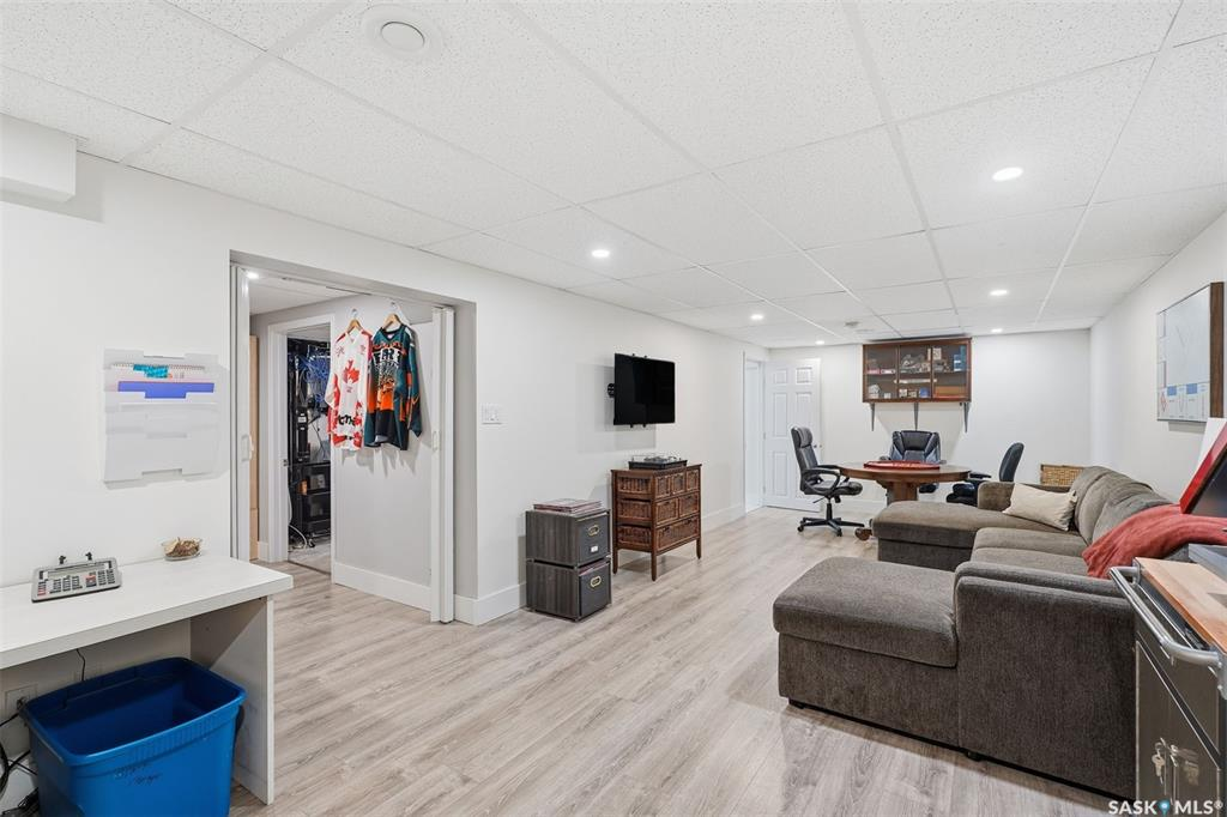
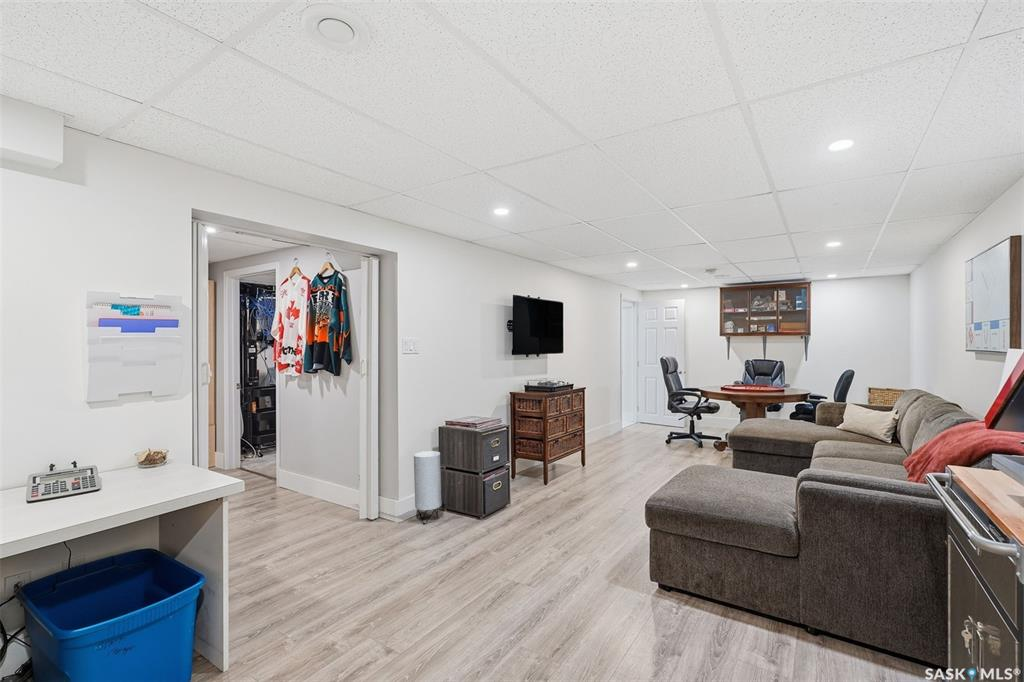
+ speaker (427, 486)
